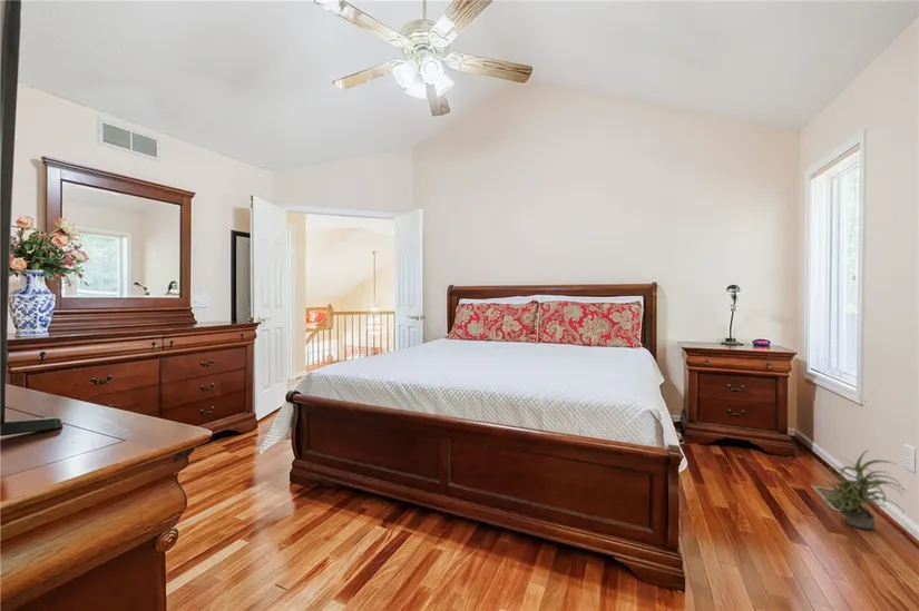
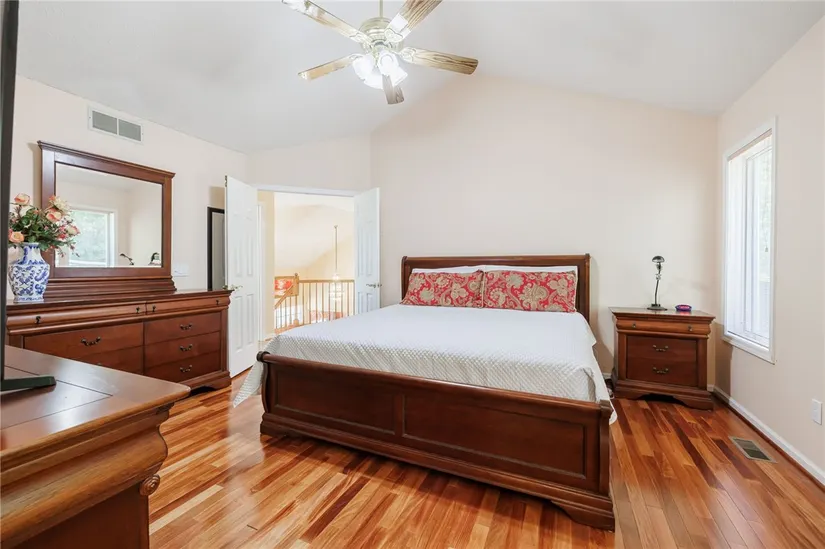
- potted plant (862, 491)
